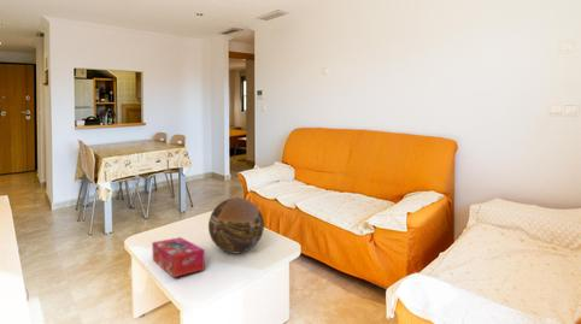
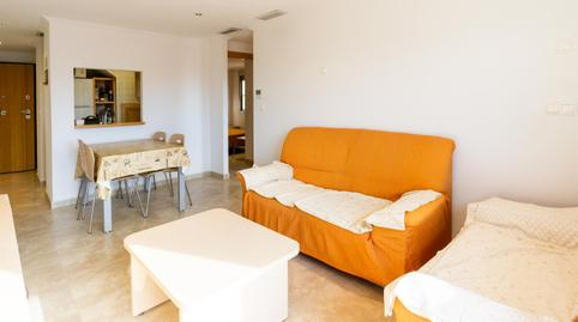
- tissue box (177, 255)
- decorative orb (236, 224)
